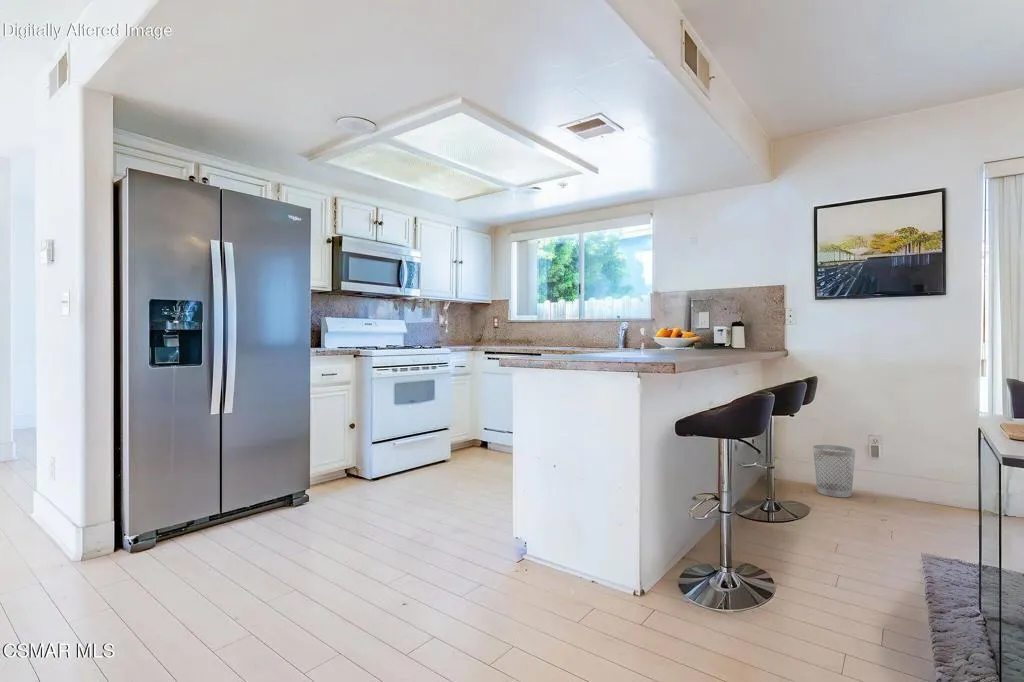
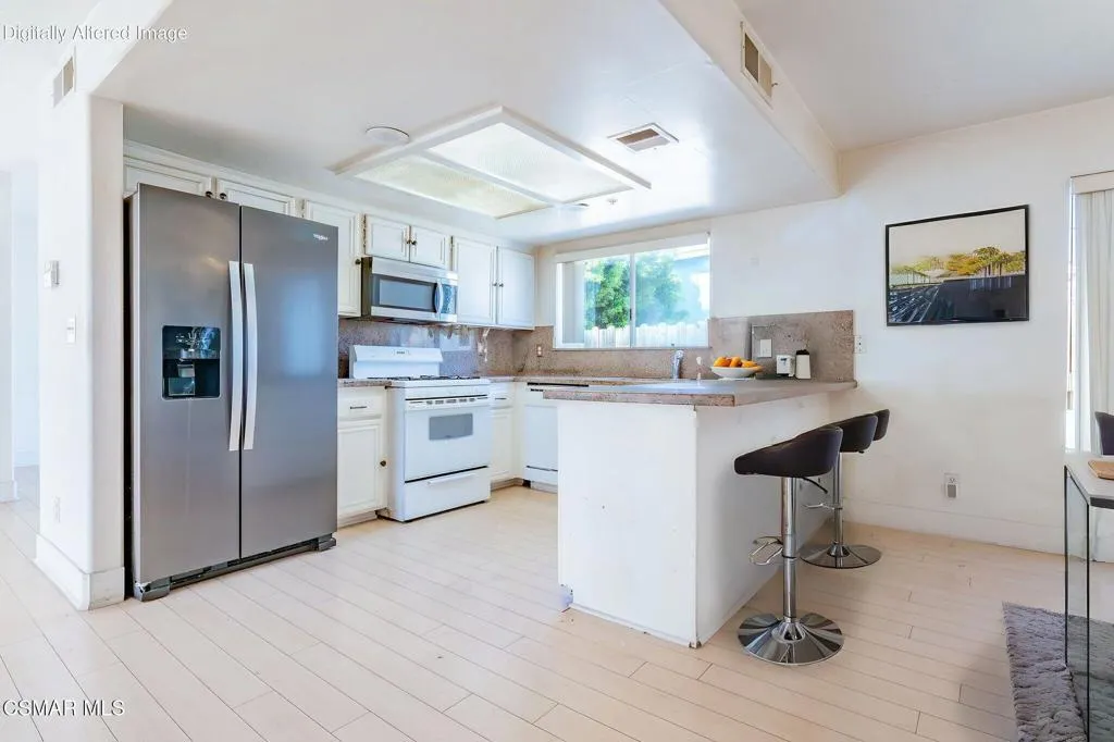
- wastebasket (833, 470)
